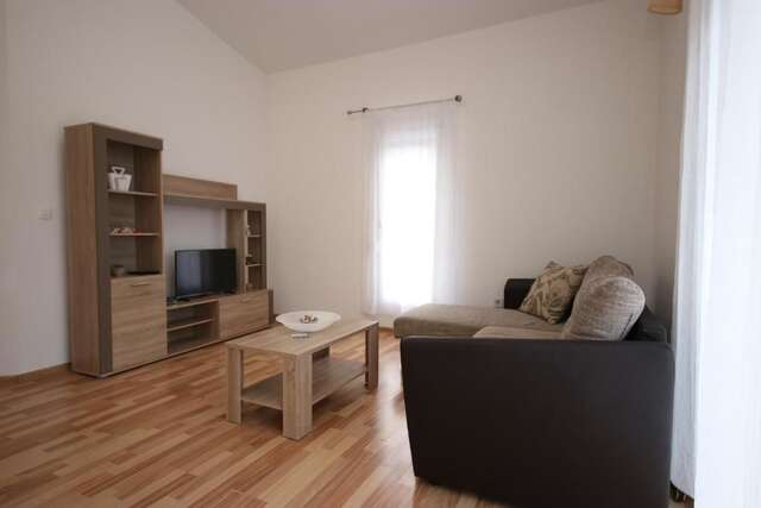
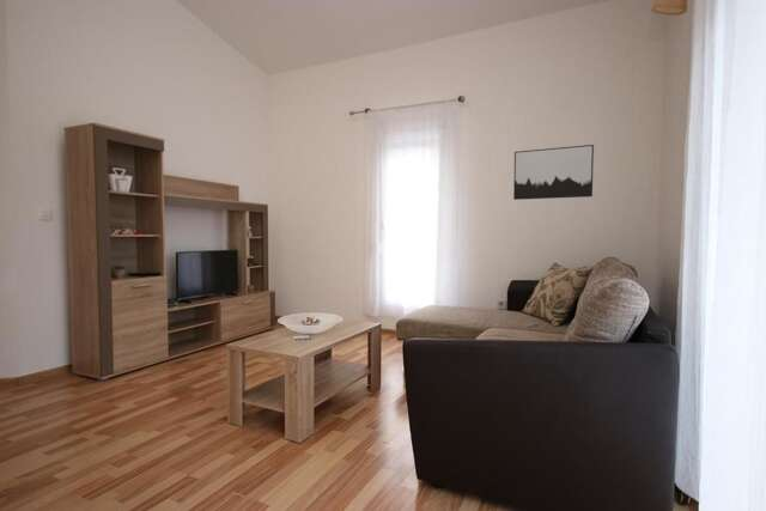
+ wall art (552, 172)
